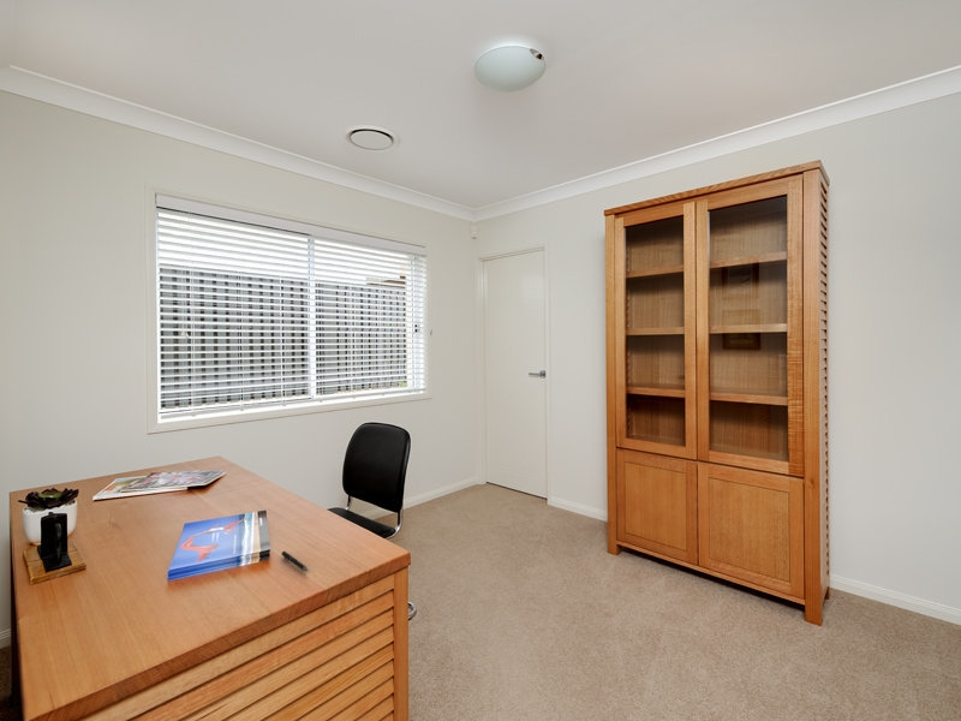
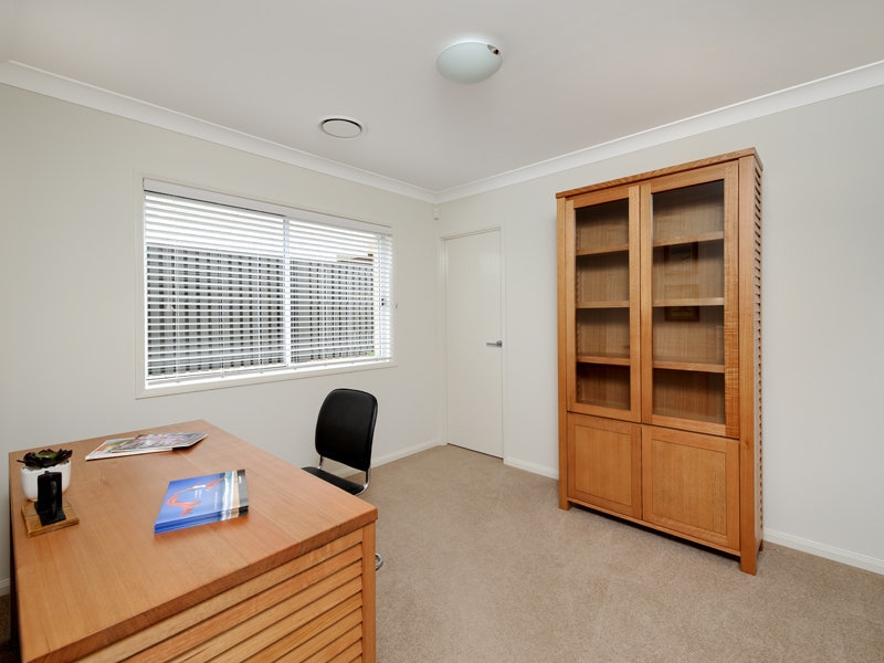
- pen (294, 561)
